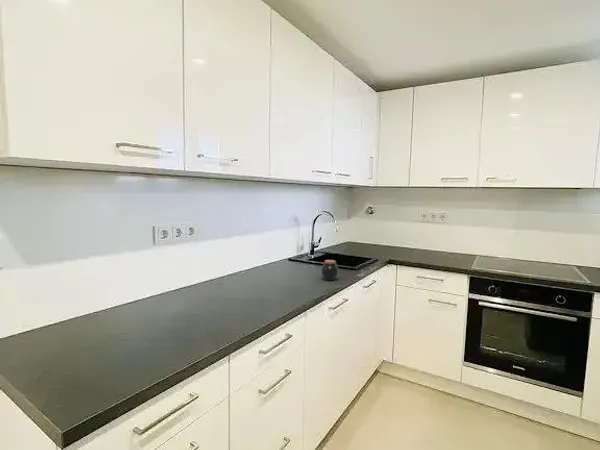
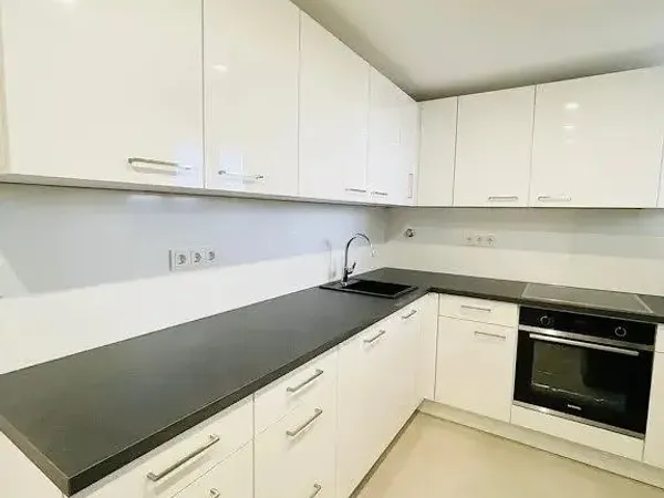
- jar (329, 270)
